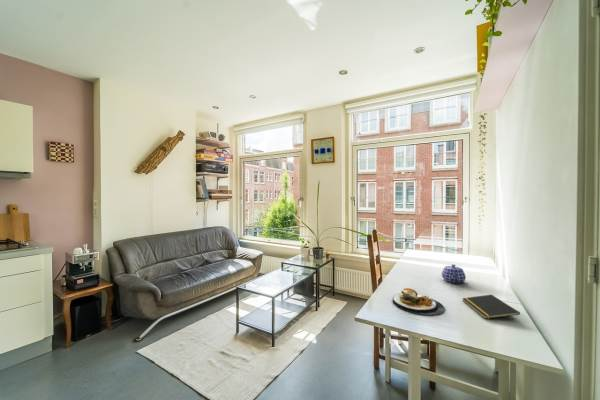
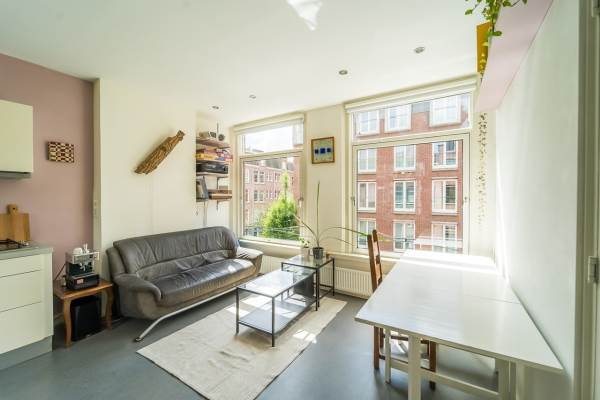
- teapot (453, 273)
- notepad (488, 305)
- plate (417, 297)
